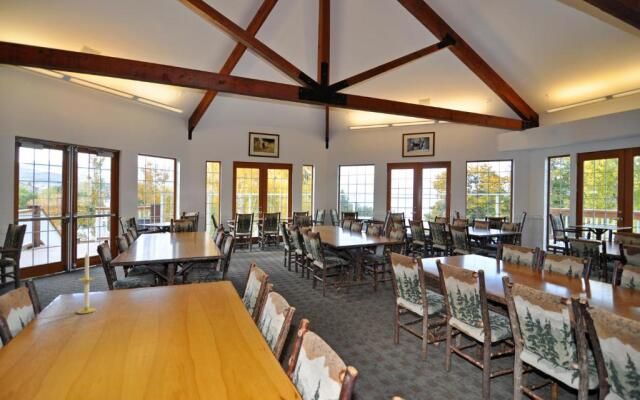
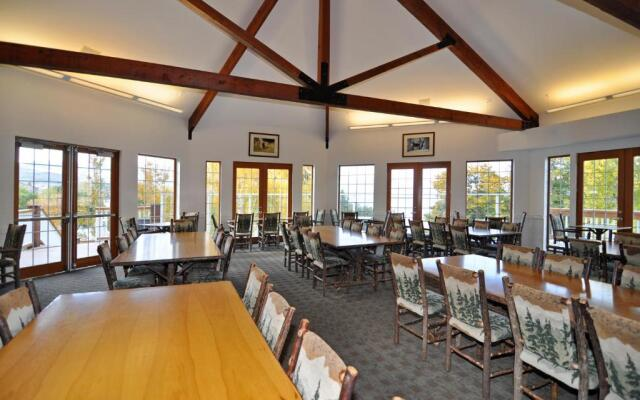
- candle (86, 281)
